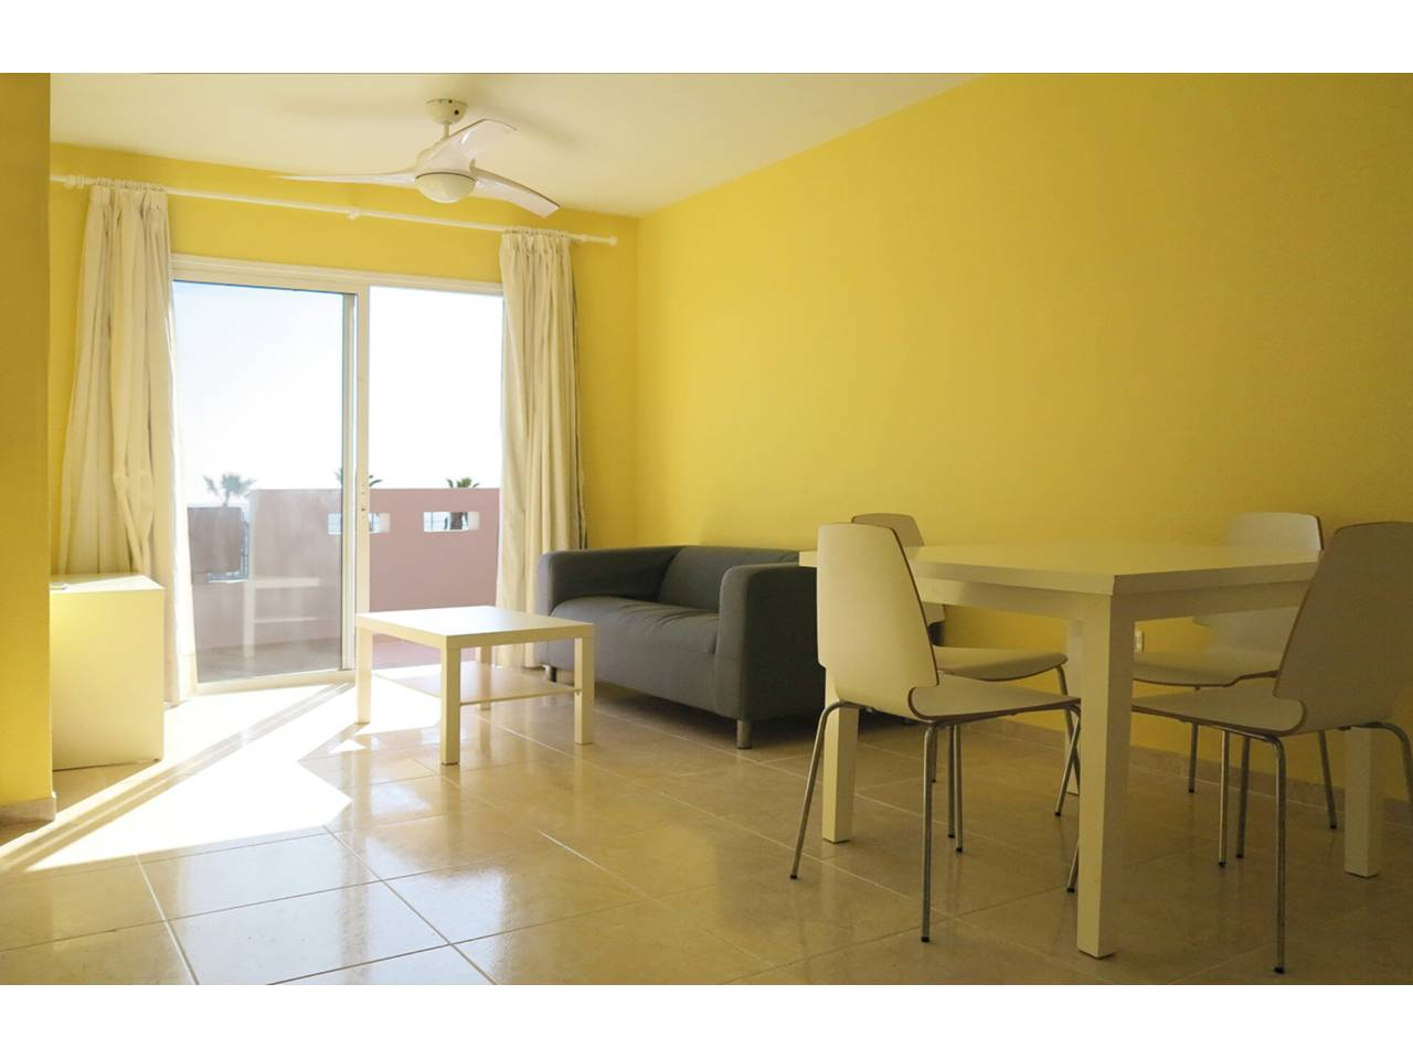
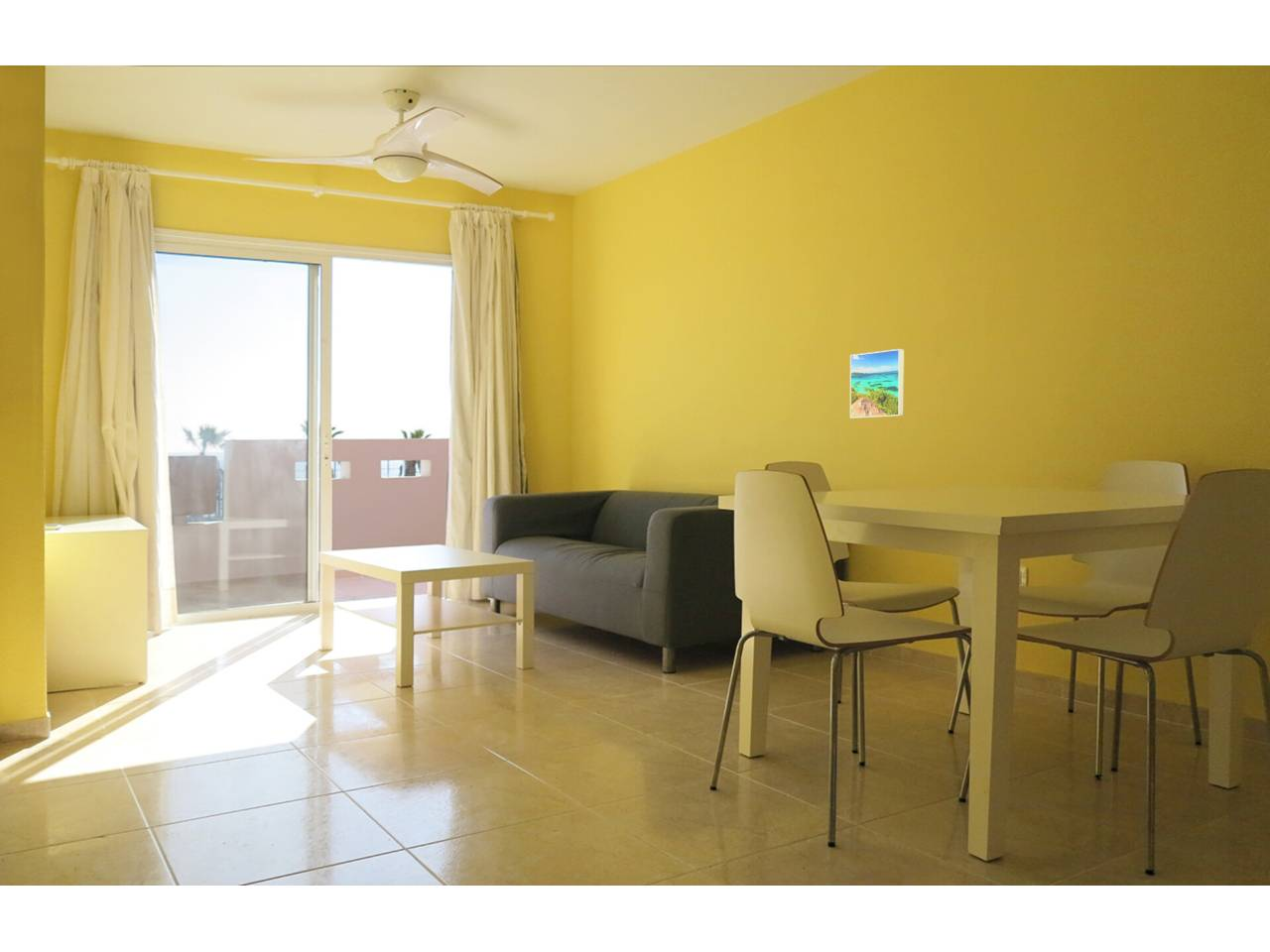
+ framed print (876, 384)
